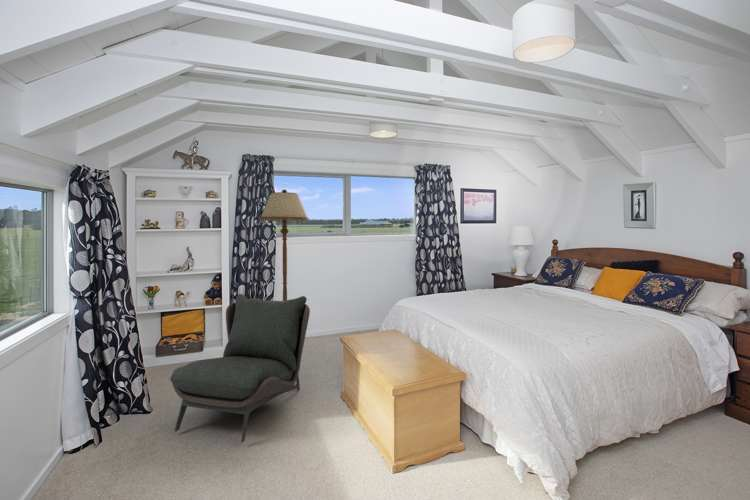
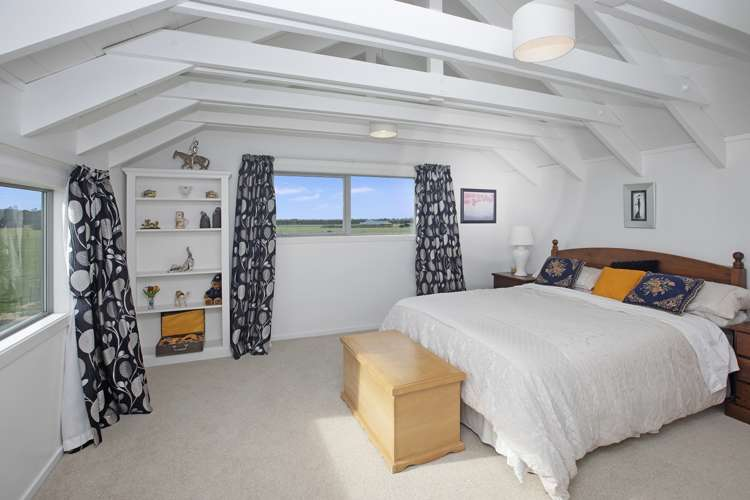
- floor lamp (284, 274)
- armless chair (248, 354)
